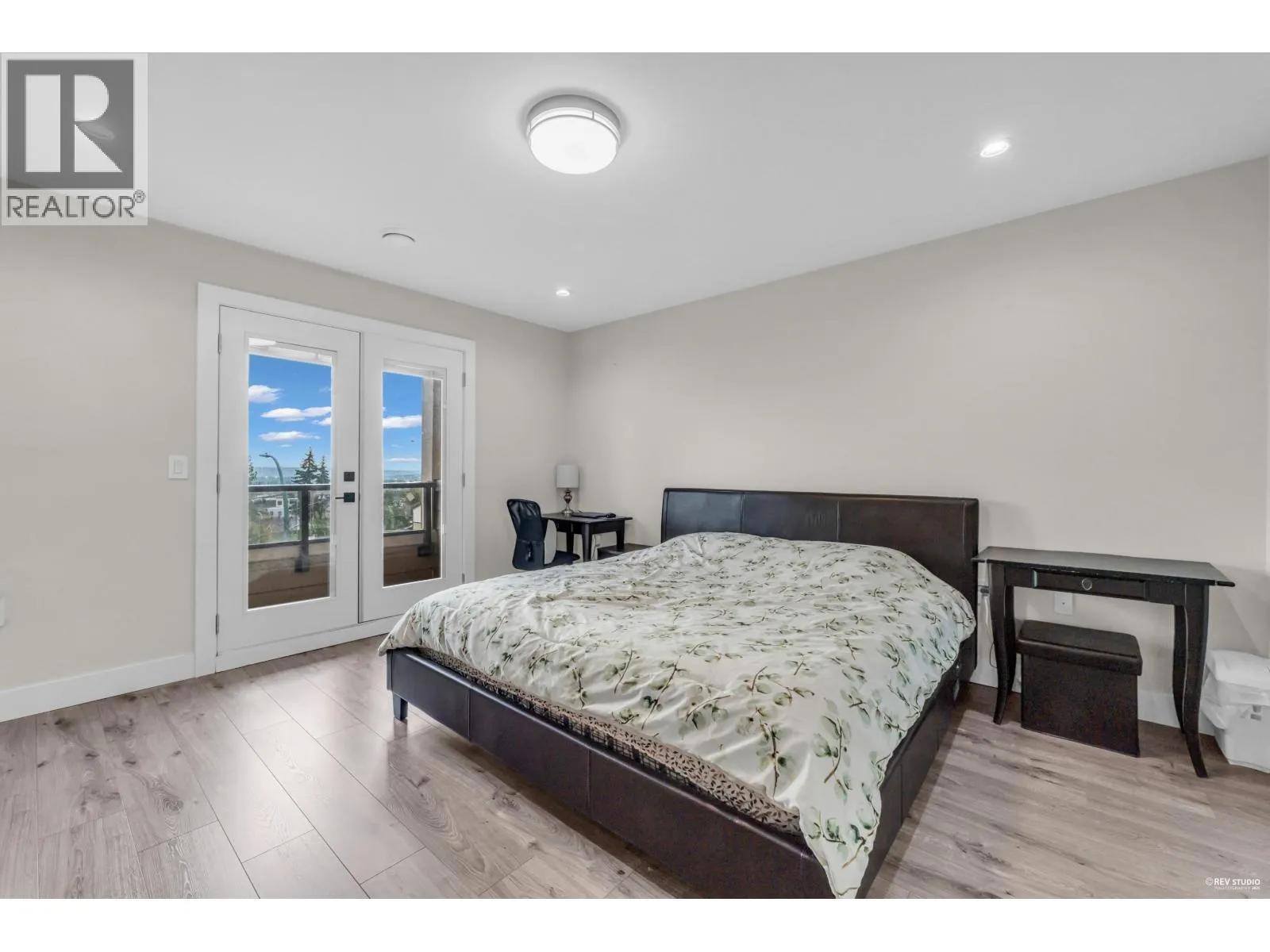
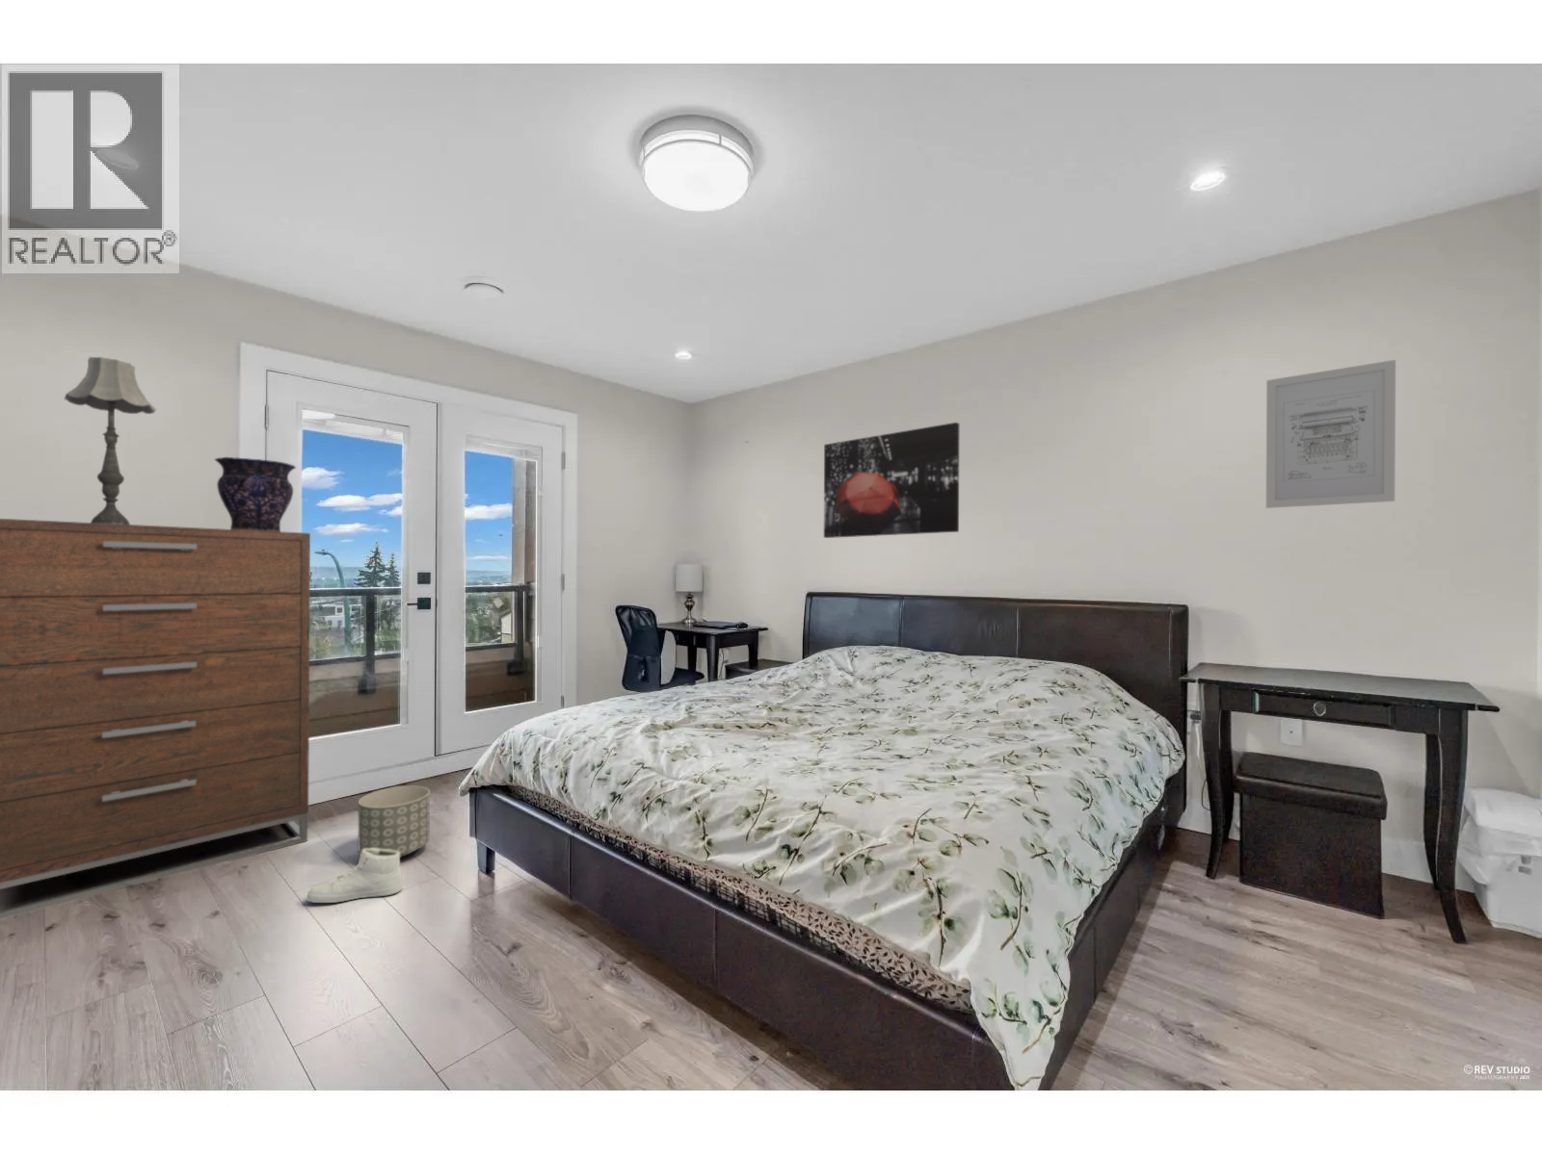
+ dresser (146, 695)
+ planter (395, 825)
+ sneaker (356, 871)
+ vase (256, 496)
+ wall art (1327, 437)
+ wall art (885, 484)
+ table lamp (110, 443)
